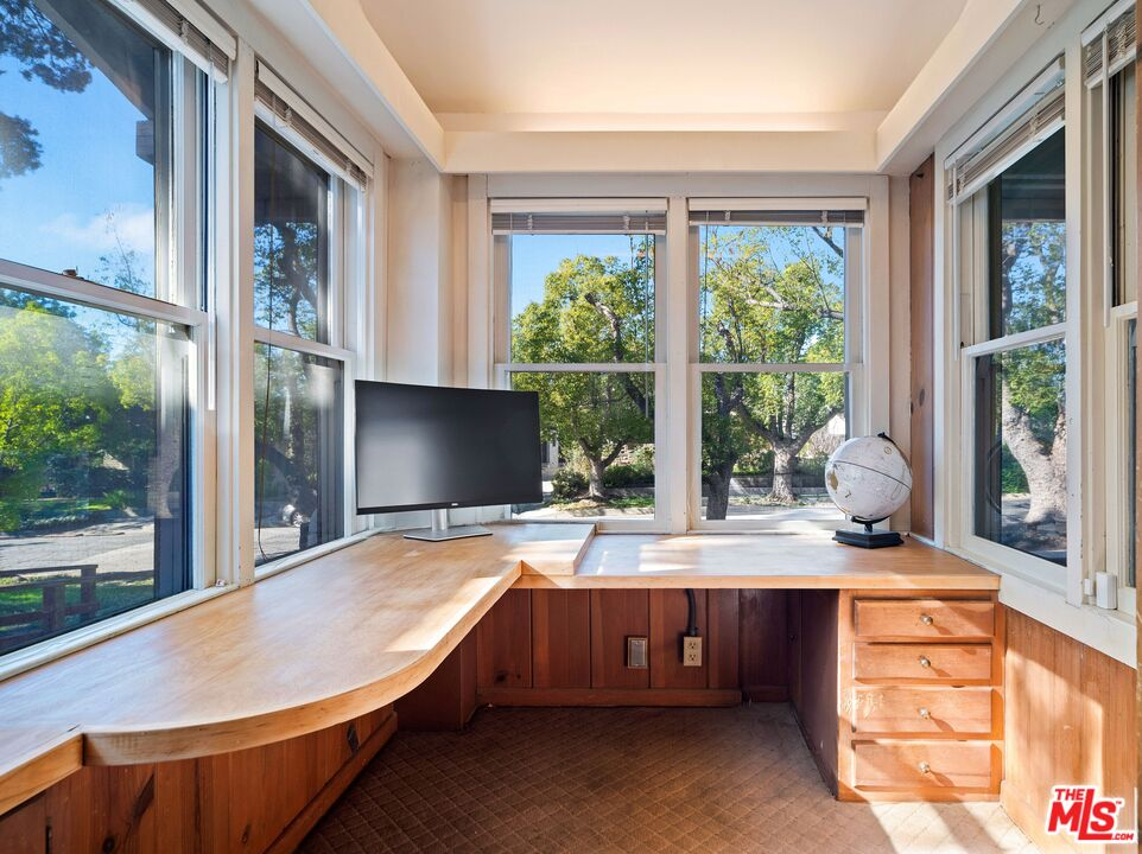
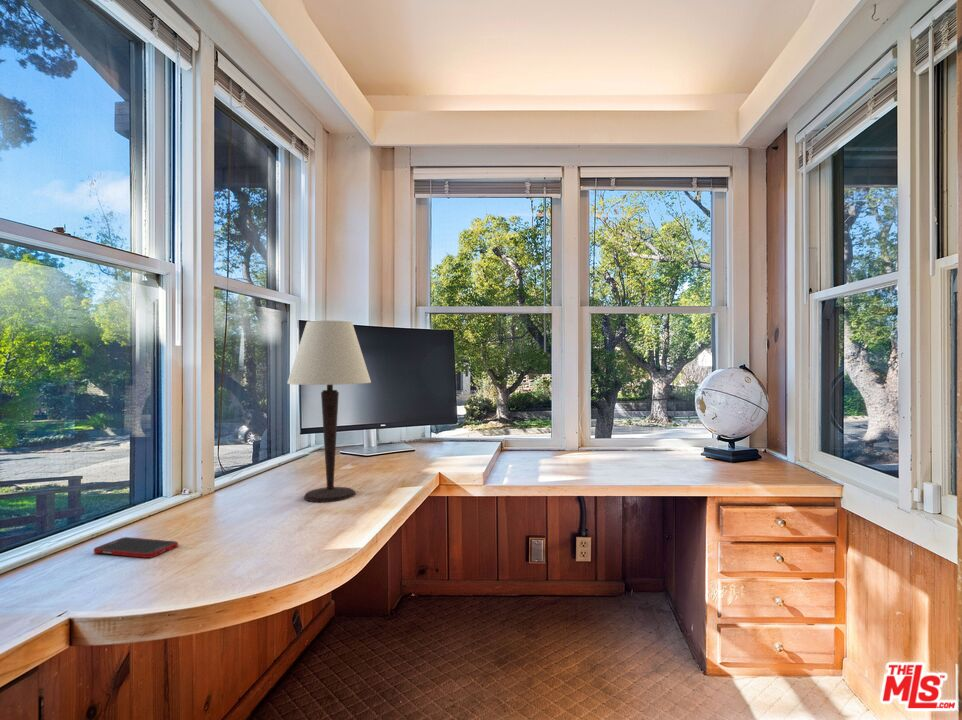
+ table lamp (330, 409)
+ cell phone (136, 547)
